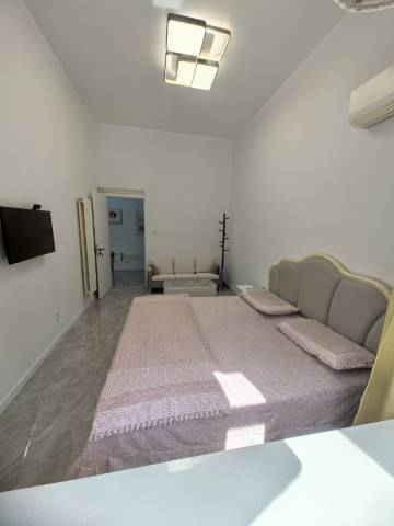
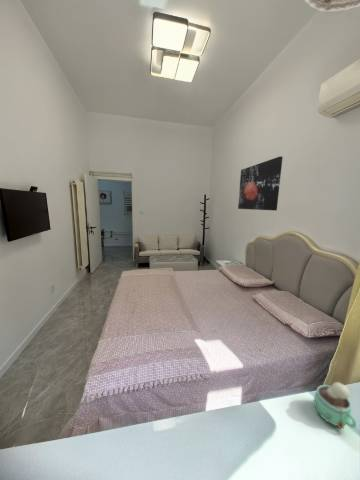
+ chocolate milk (336, 401)
+ wall art (256, 187)
